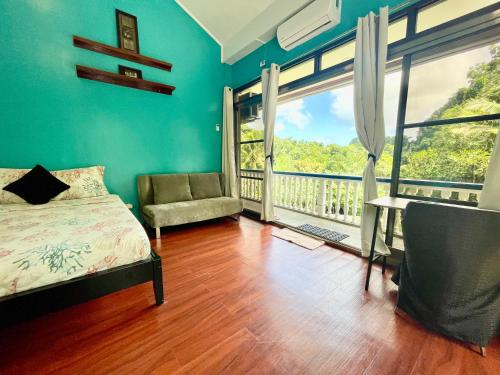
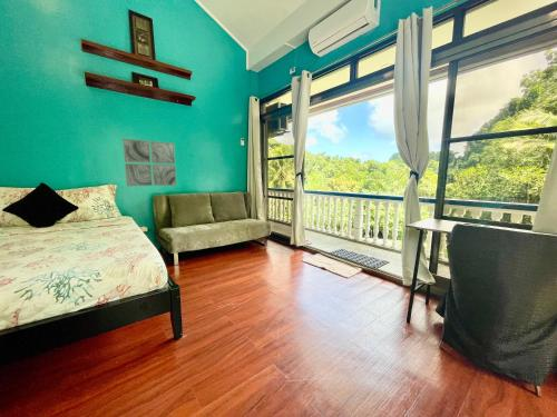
+ wall art (152, 162)
